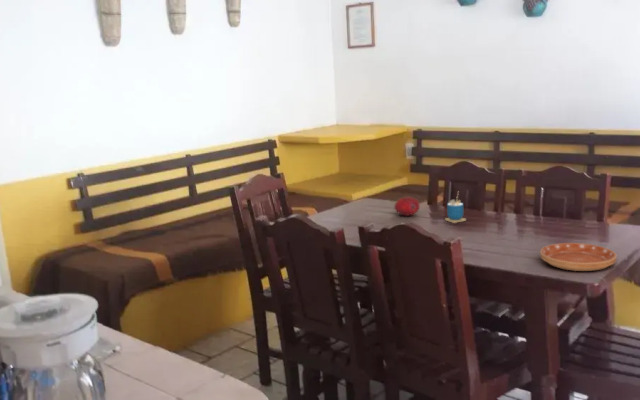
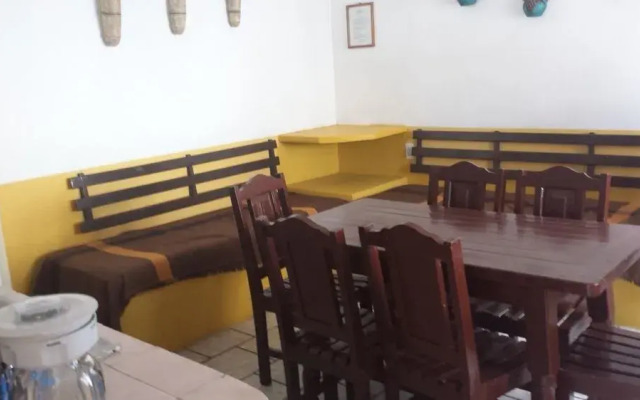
- saucer (577, 257)
- fruit (406, 205)
- cup (455, 206)
